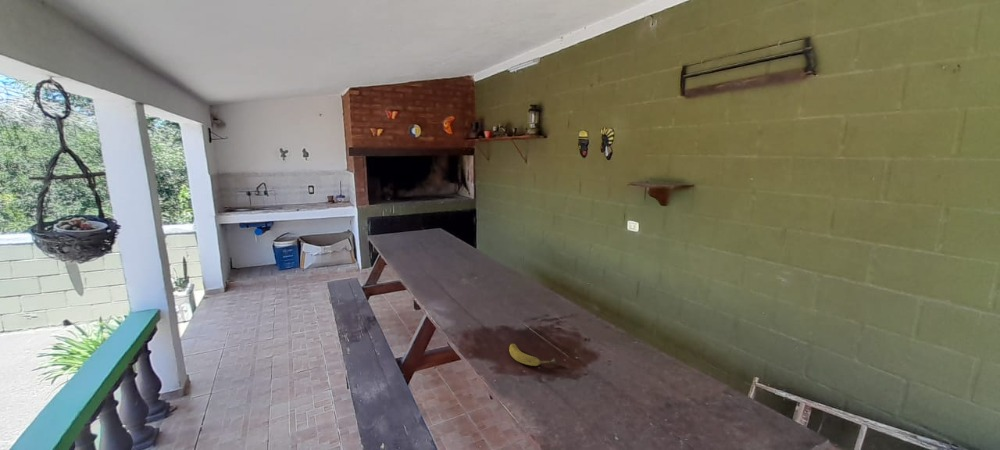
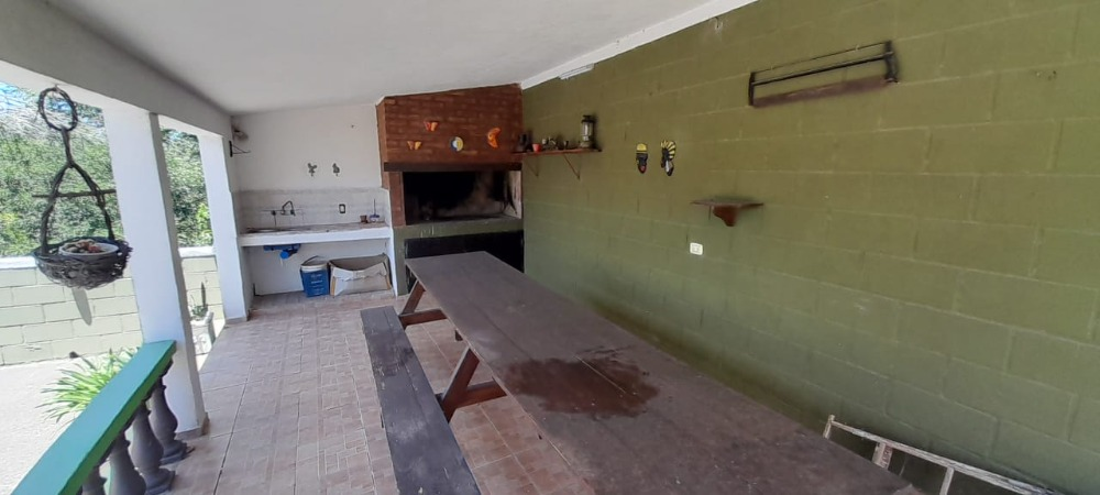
- fruit (528, 355)
